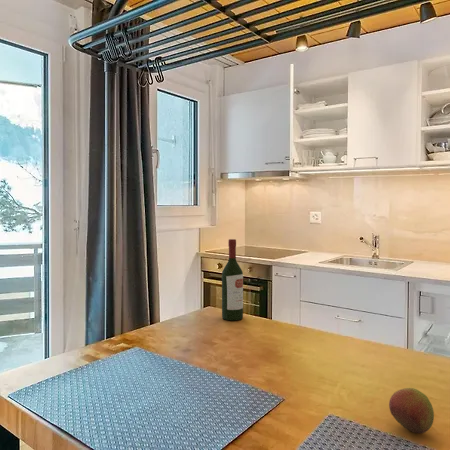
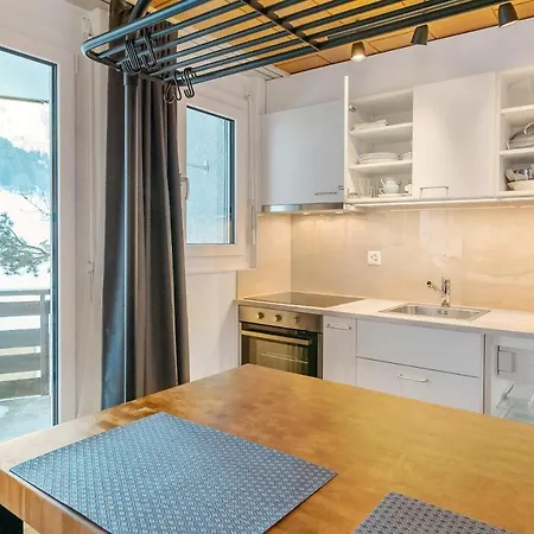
- wine bottle (232, 278)
- apple (411, 410)
